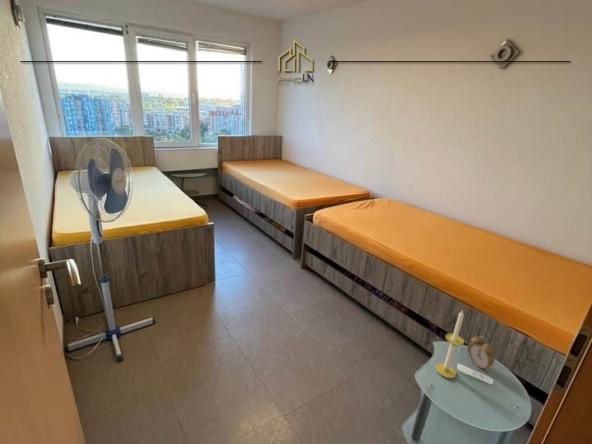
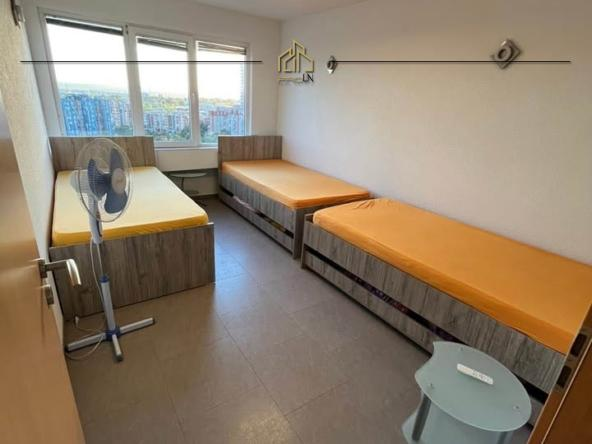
- alarm clock (480, 351)
- candle (453, 341)
